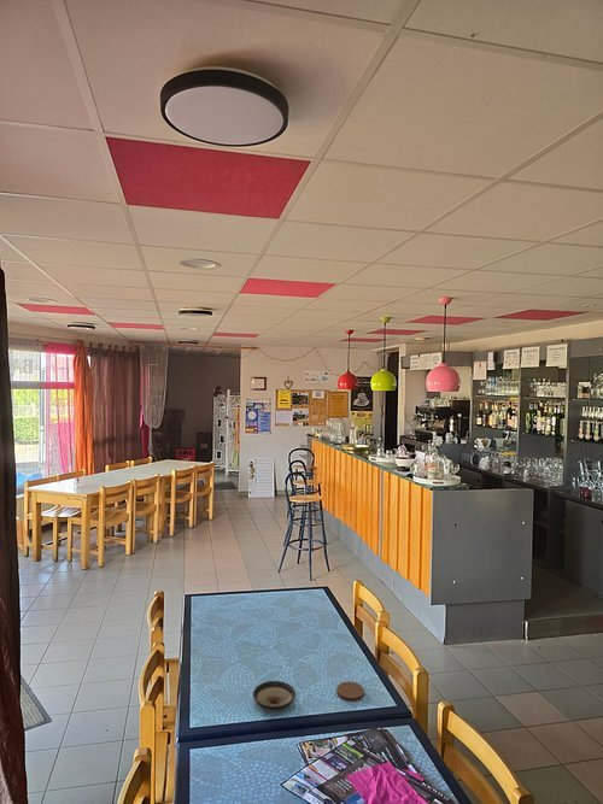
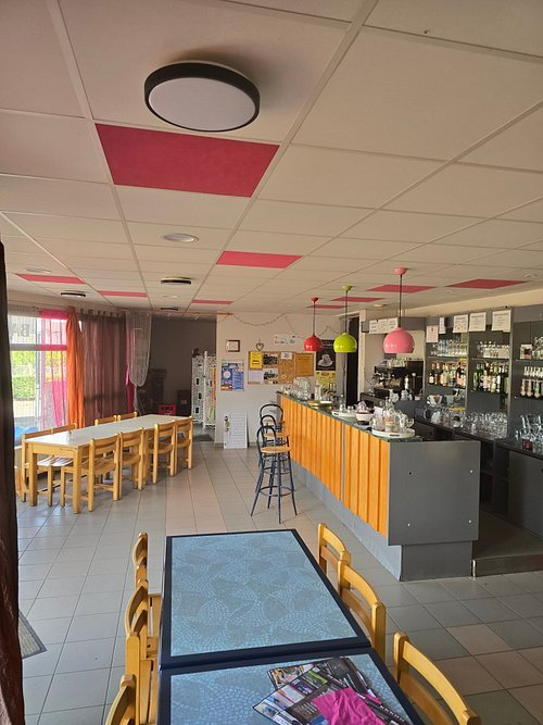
- saucer (274, 698)
- coaster (350, 691)
